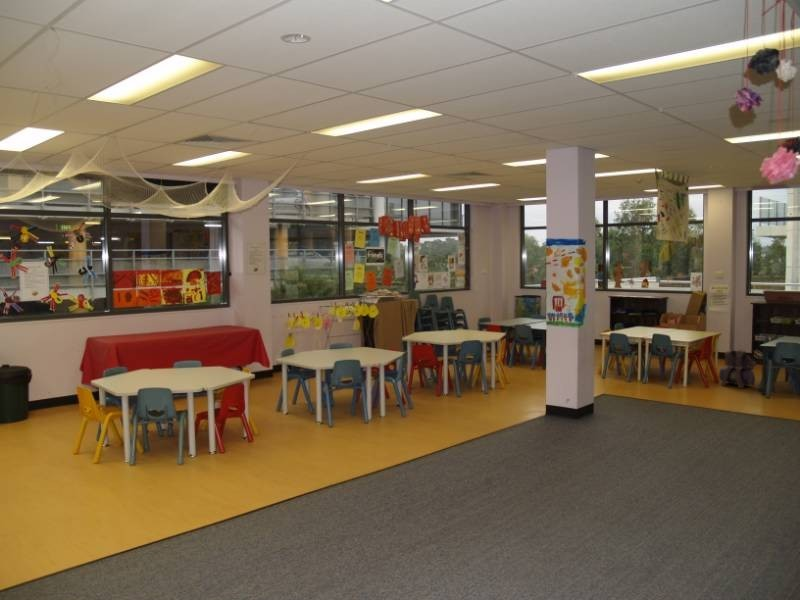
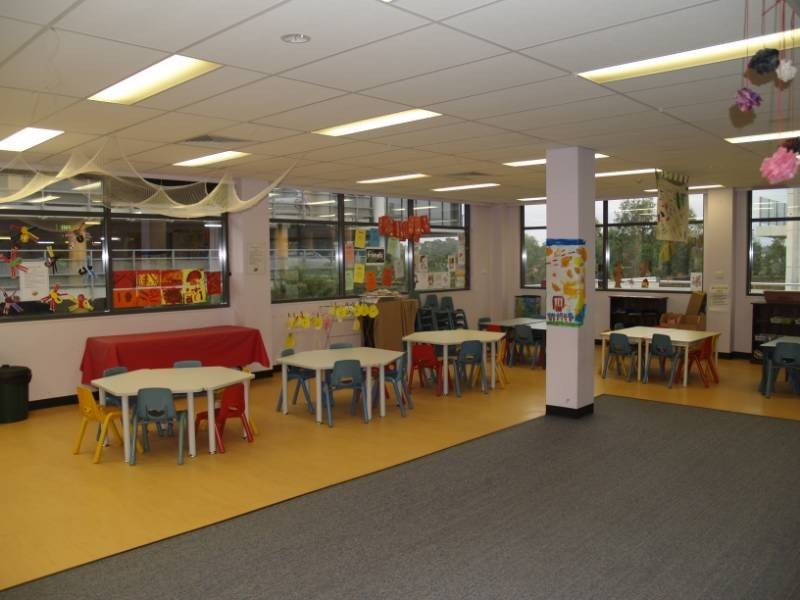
- backpack (737, 367)
